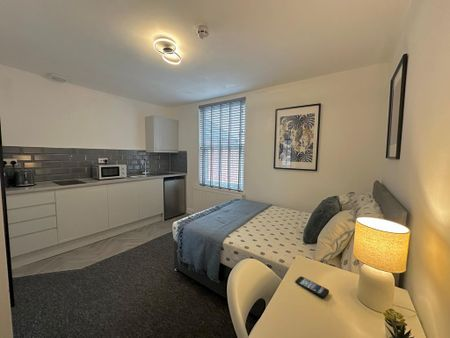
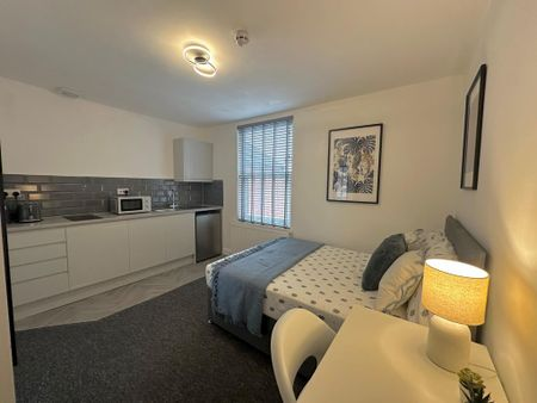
- smartphone (311, 286)
